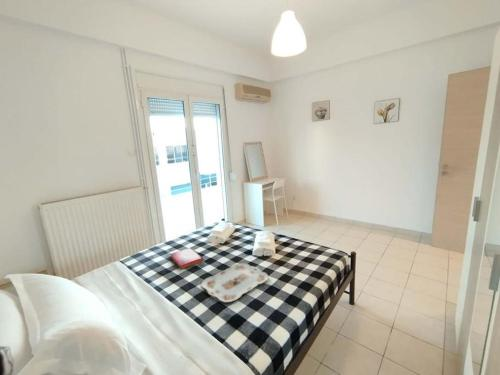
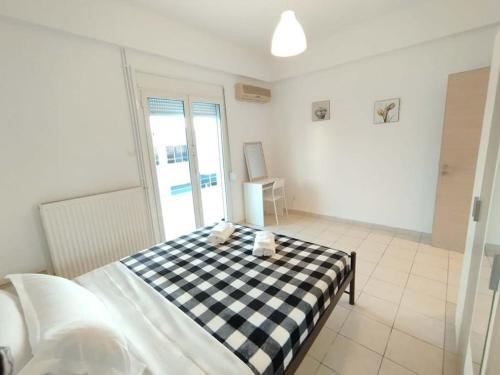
- hardback book (186, 257)
- serving tray (235, 280)
